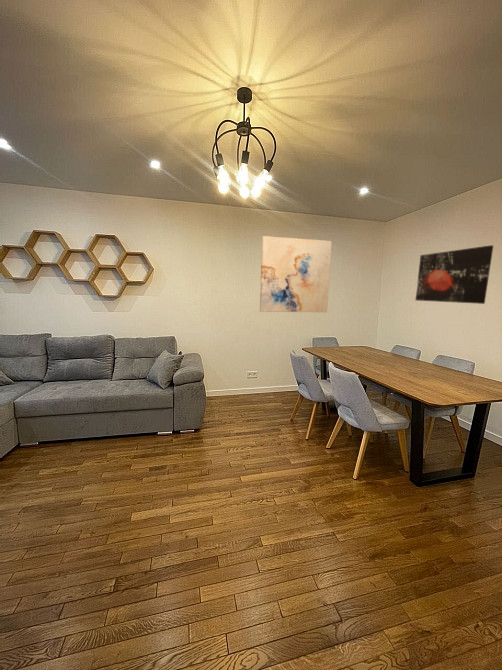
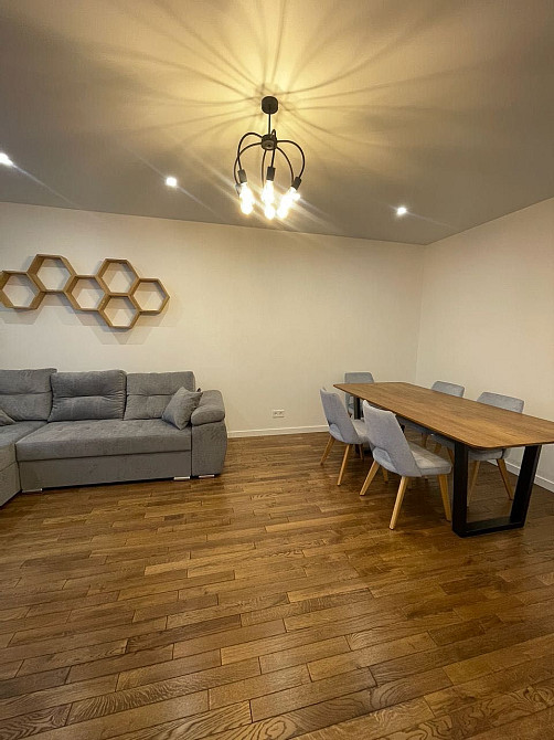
- wall art (295, 276)
- wall art (449, 276)
